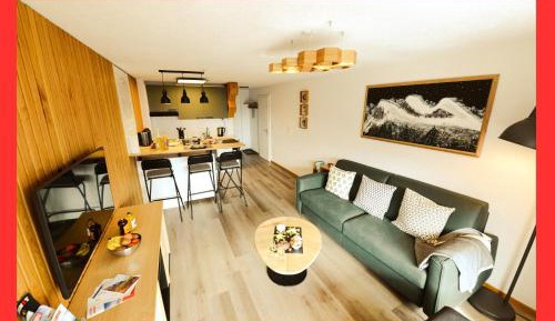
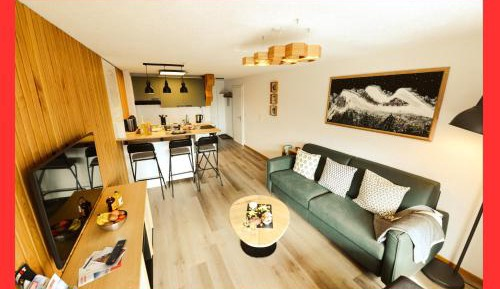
+ remote control (116, 251)
